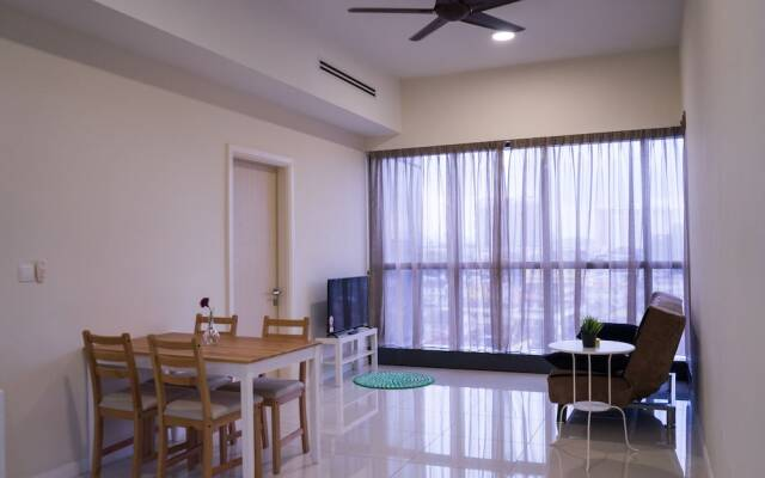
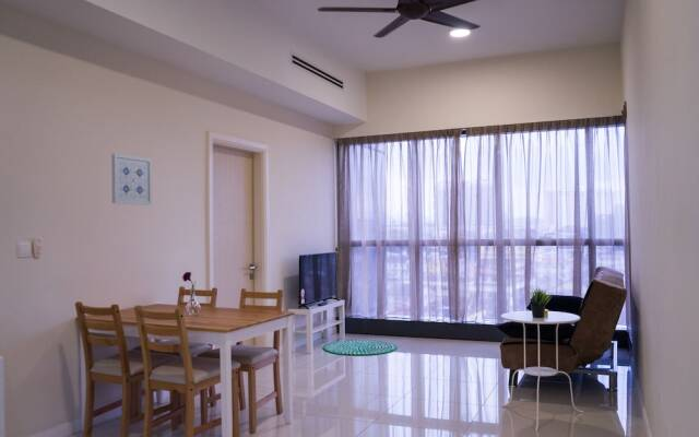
+ wall art (132, 180)
